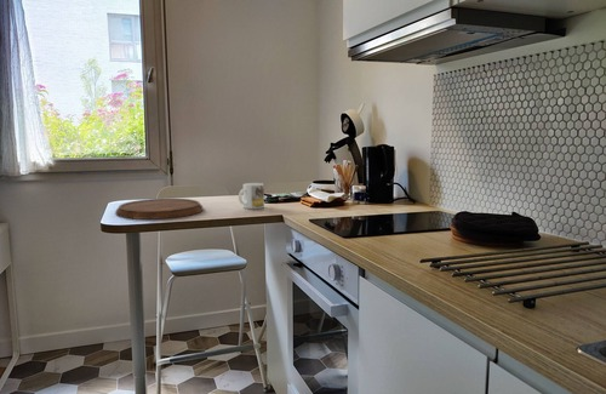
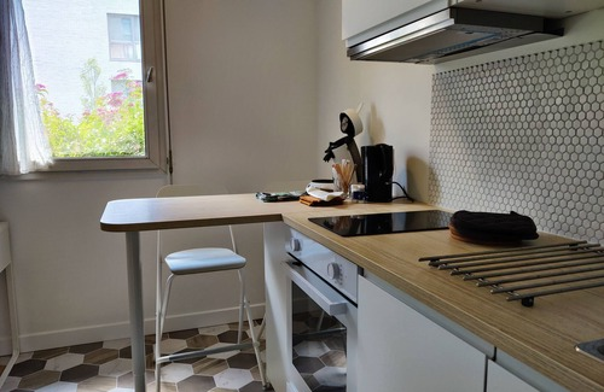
- mug (250, 195)
- cutting board (160, 207)
